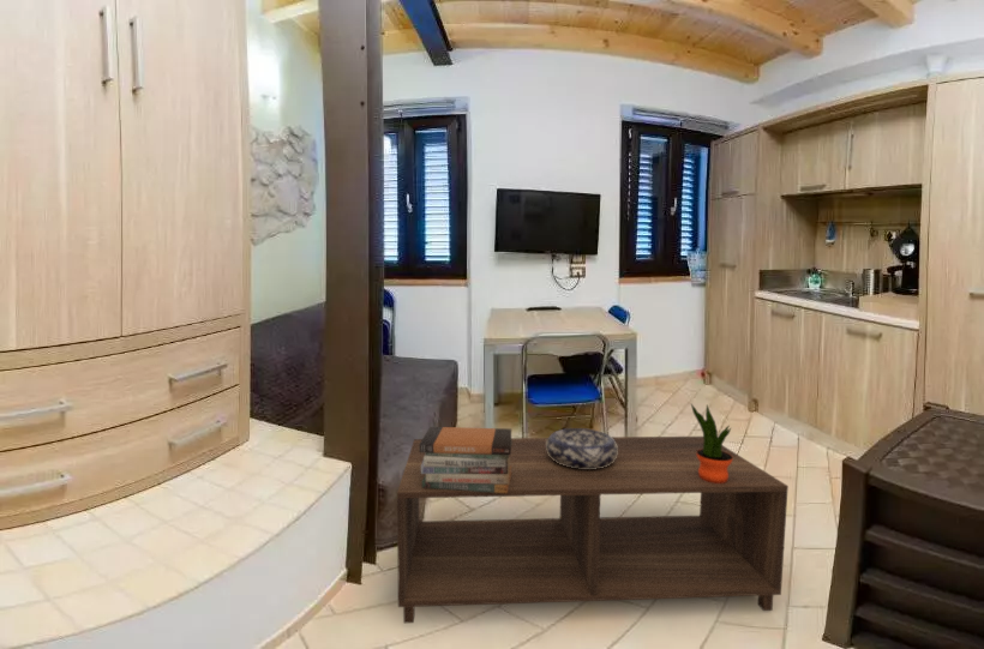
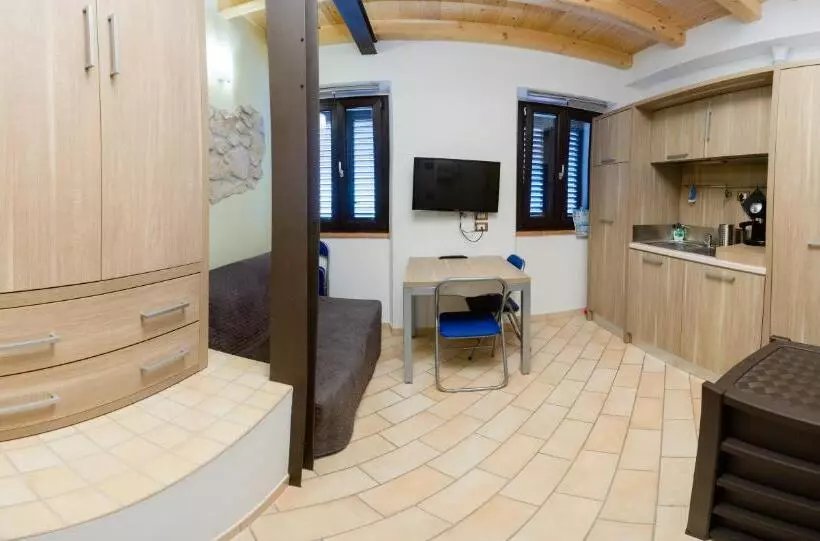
- coffee table (576, 516)
- potted plant (709, 440)
- book stack (467, 457)
- decorative bowl (581, 447)
